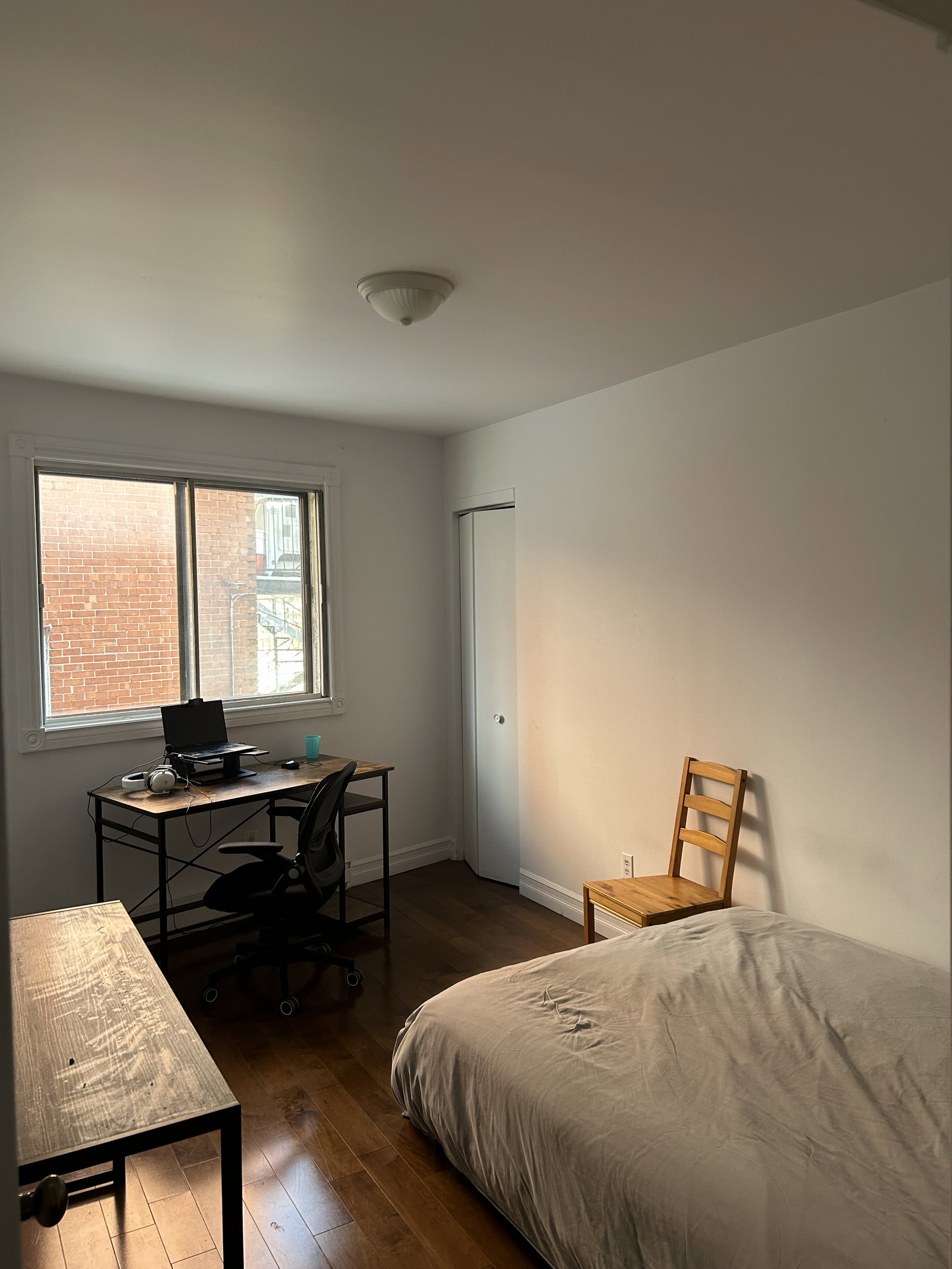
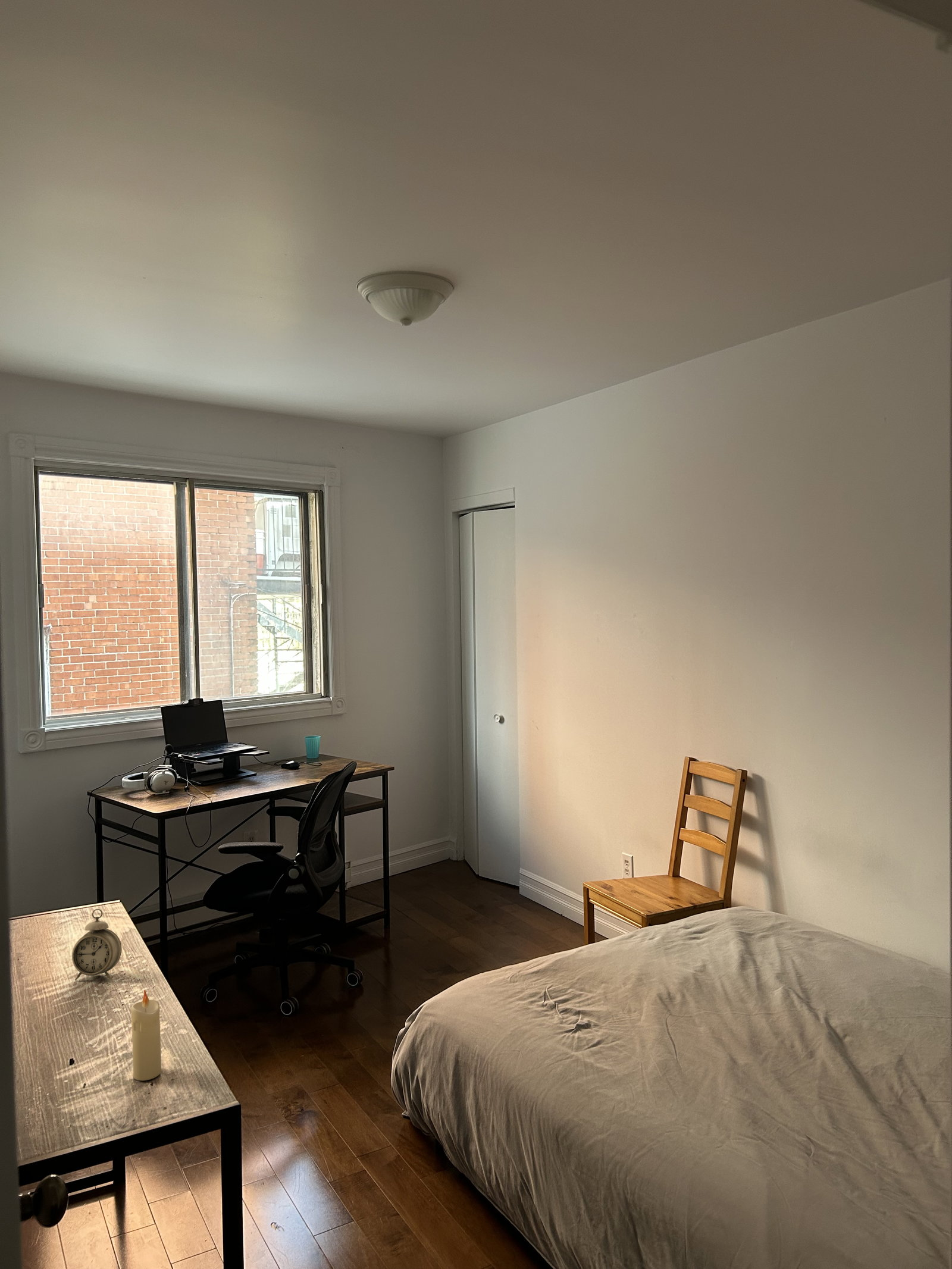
+ candle (146, 1032)
+ alarm clock (95, 943)
